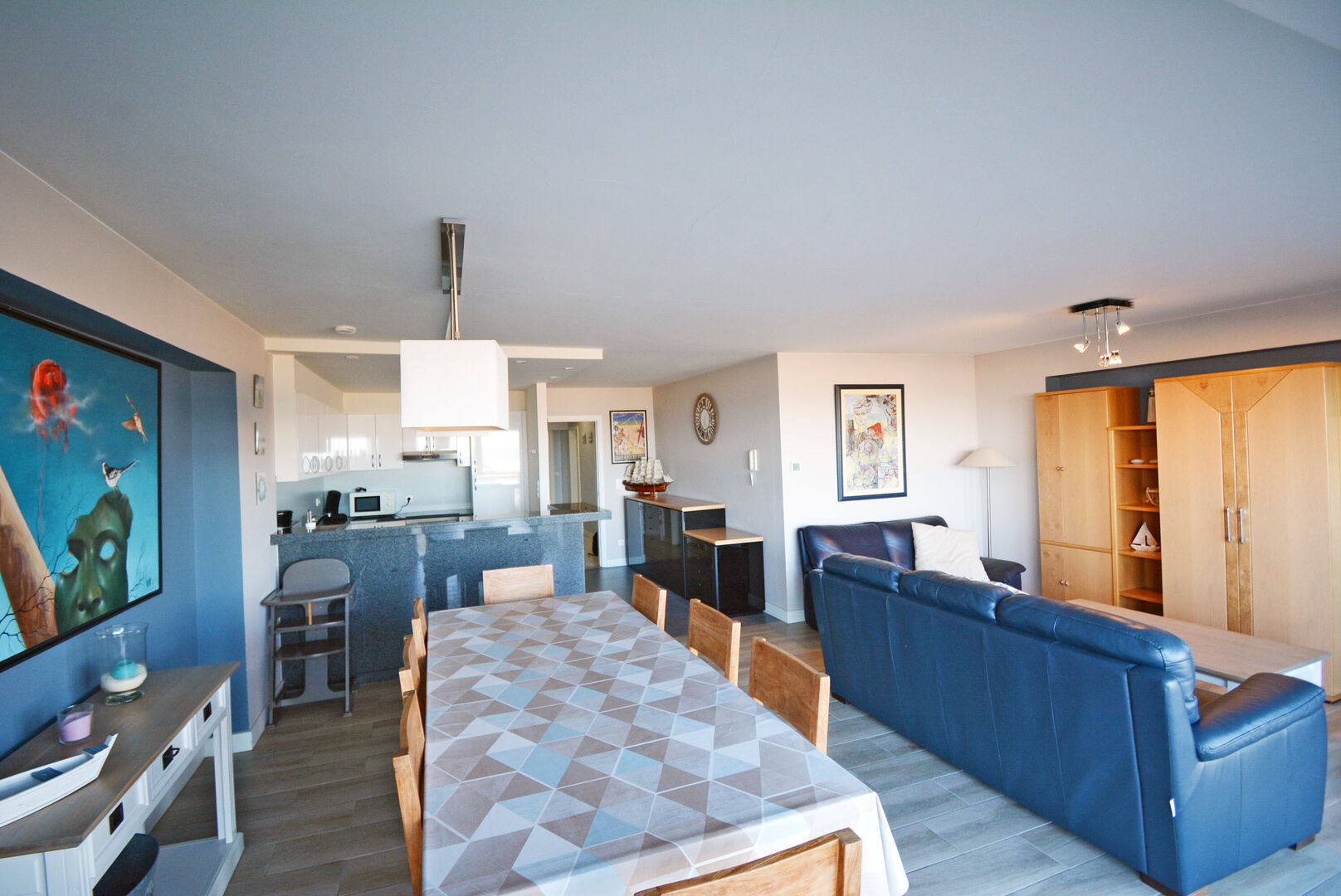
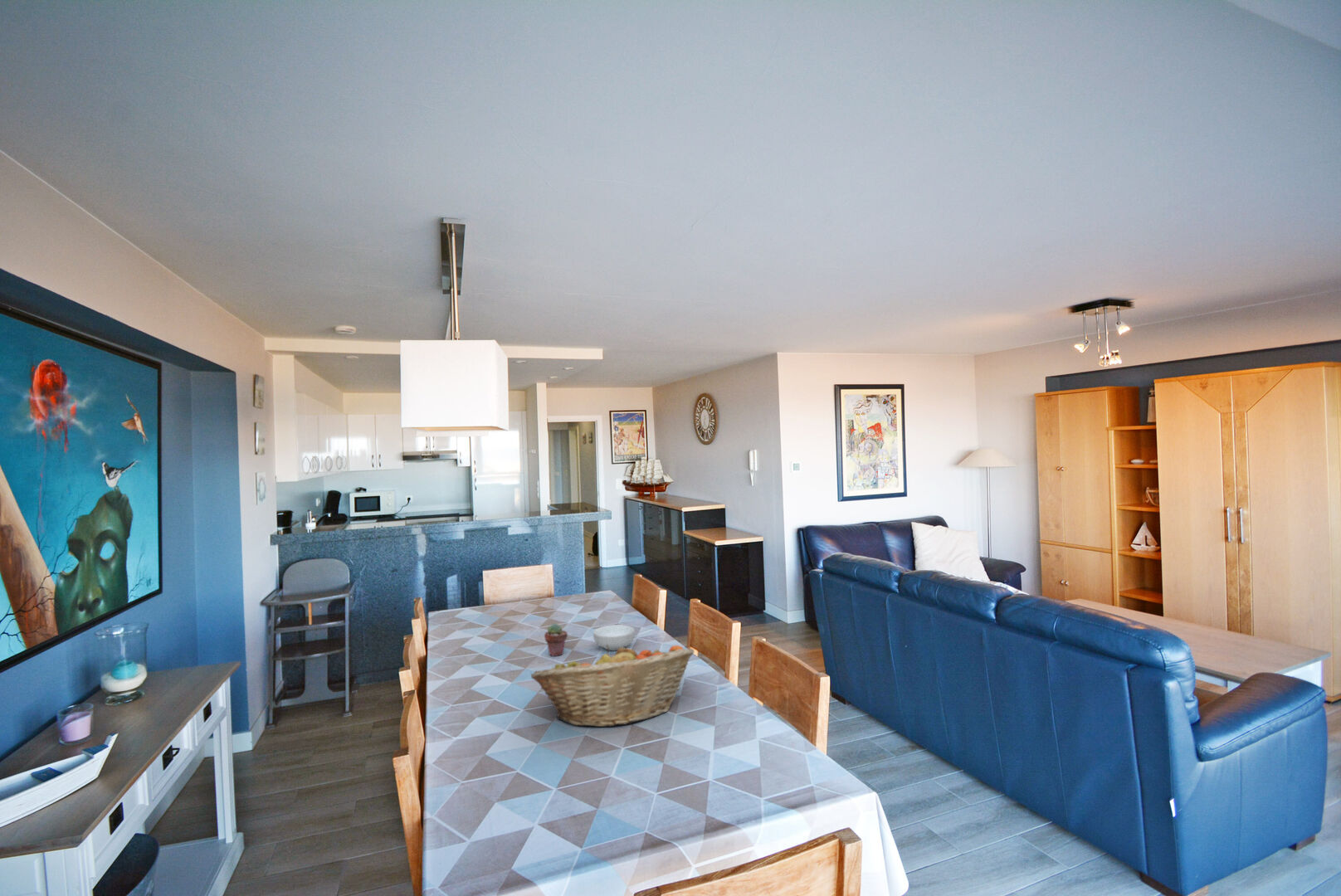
+ fruit basket (615, 675)
+ cereal bowl (614, 639)
+ potted succulent (556, 638)
